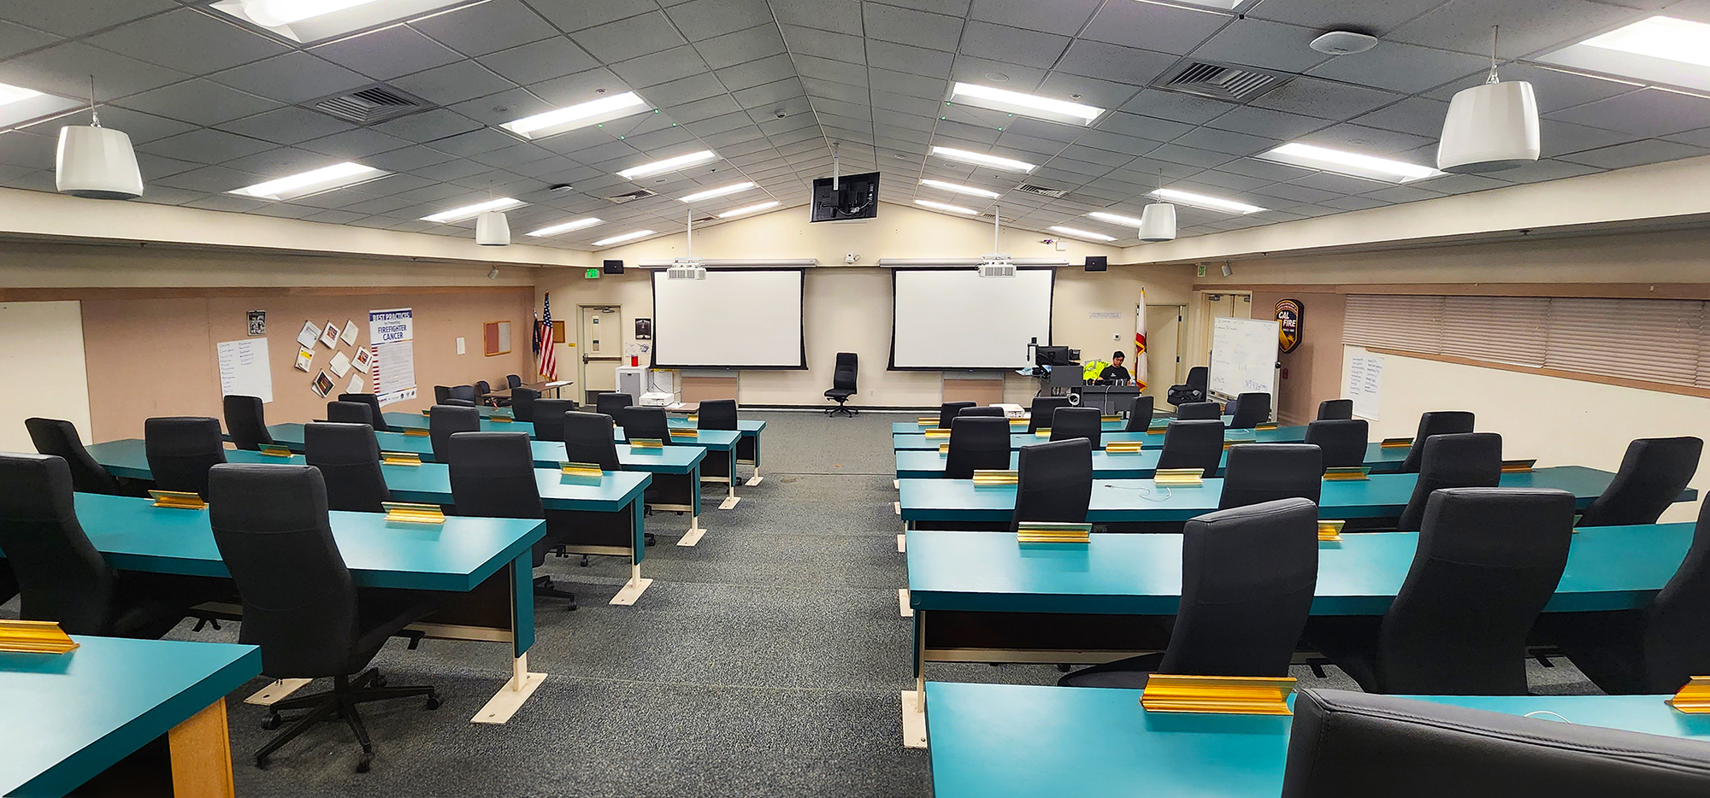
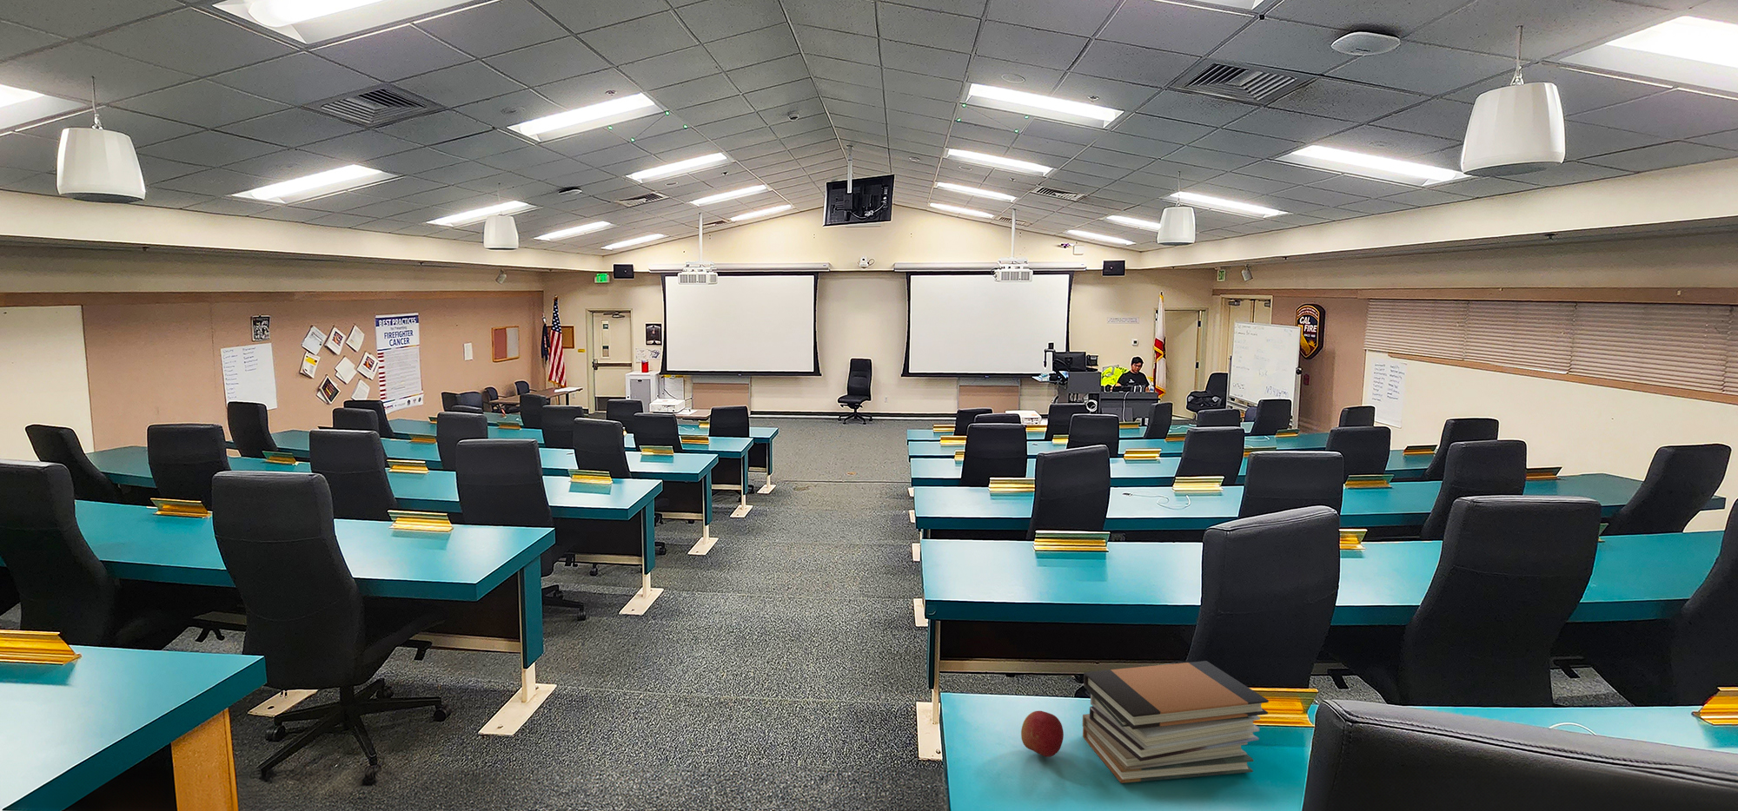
+ apple (1042, 732)
+ book stack (1169, 720)
